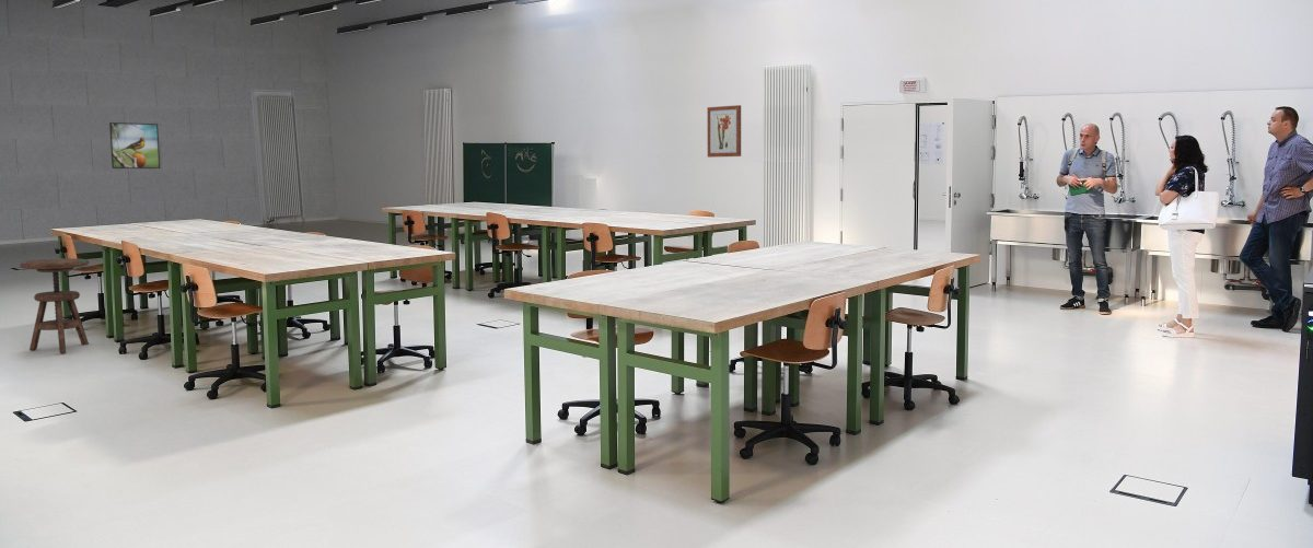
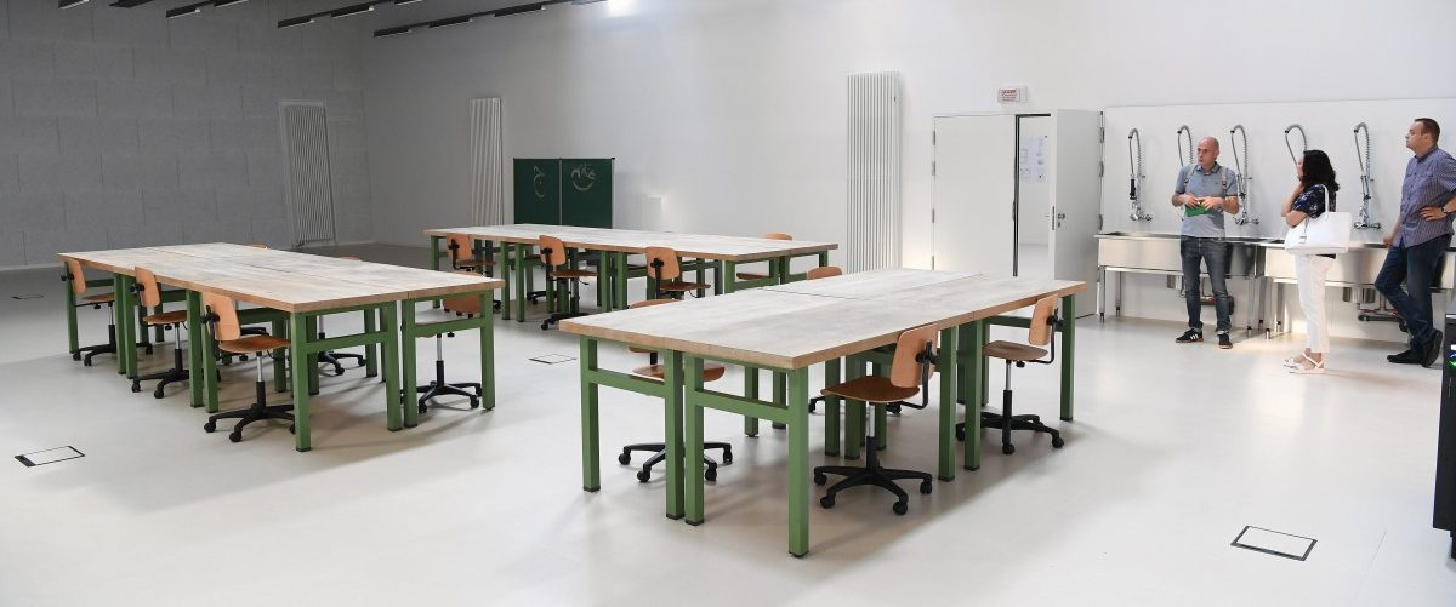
- side table (57, 304)
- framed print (135, 145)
- wall art (723, 131)
